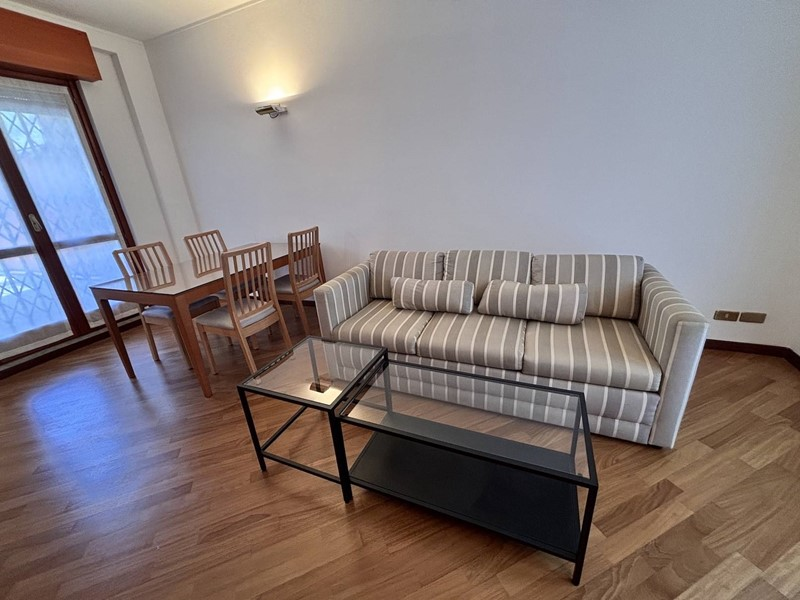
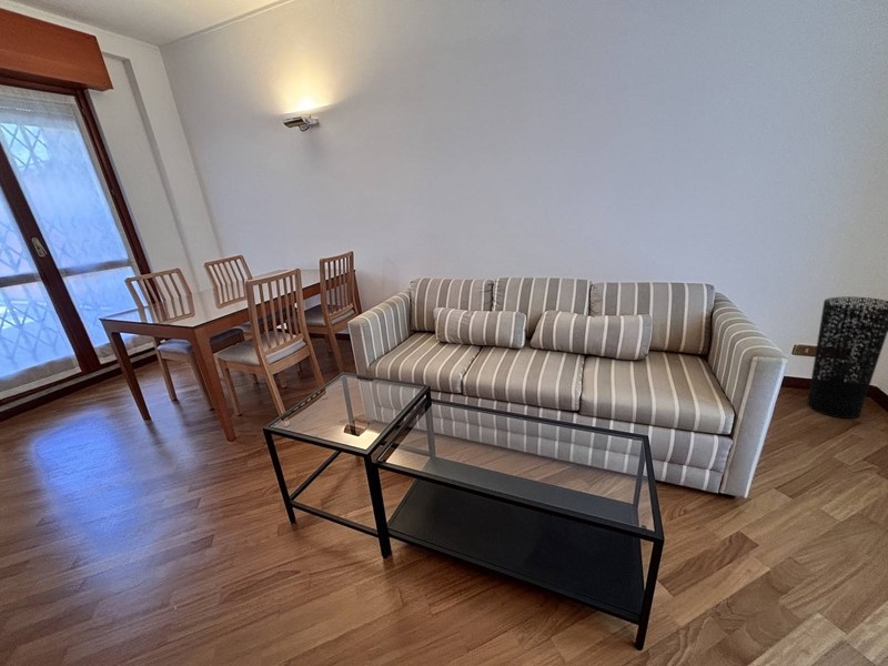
+ umbrella stand (845, 357)
